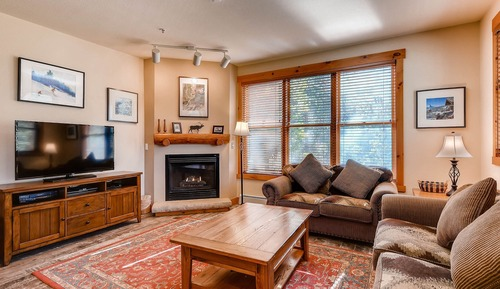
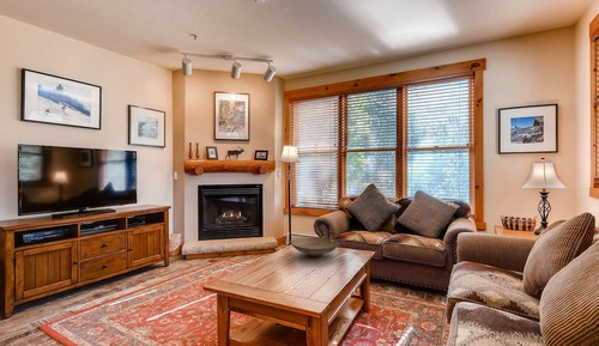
+ decorative bowl (314, 248)
